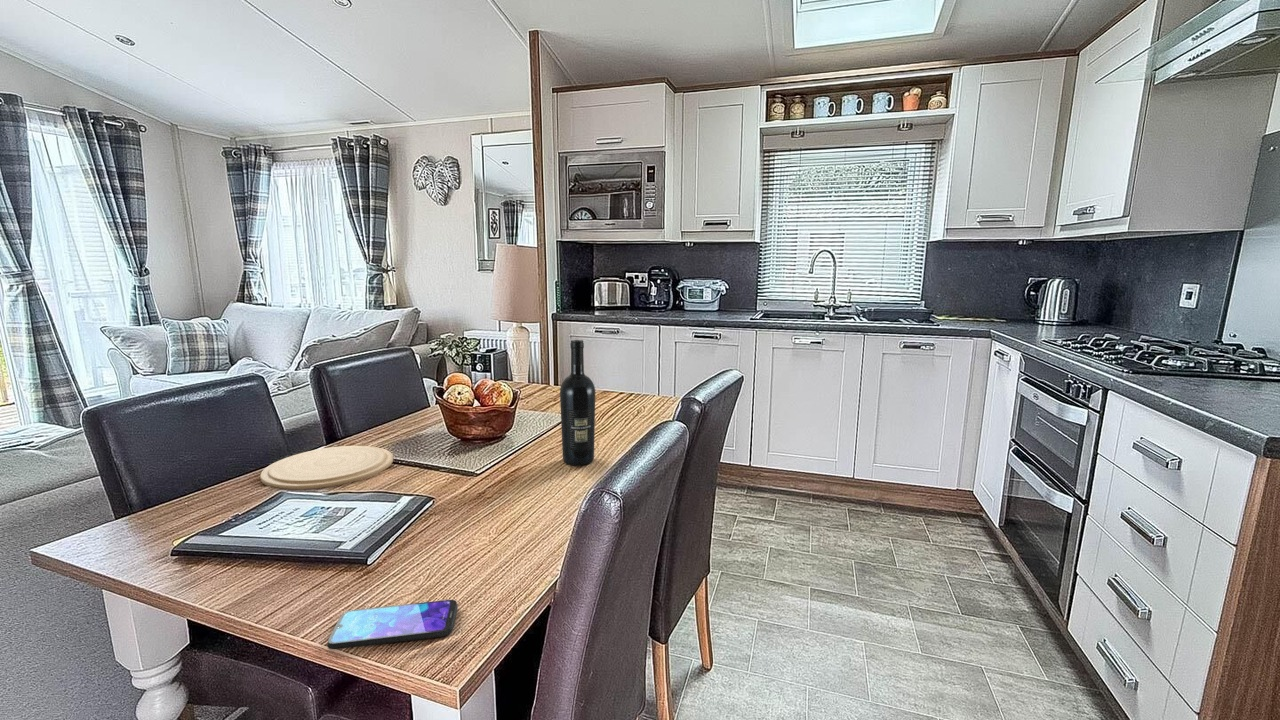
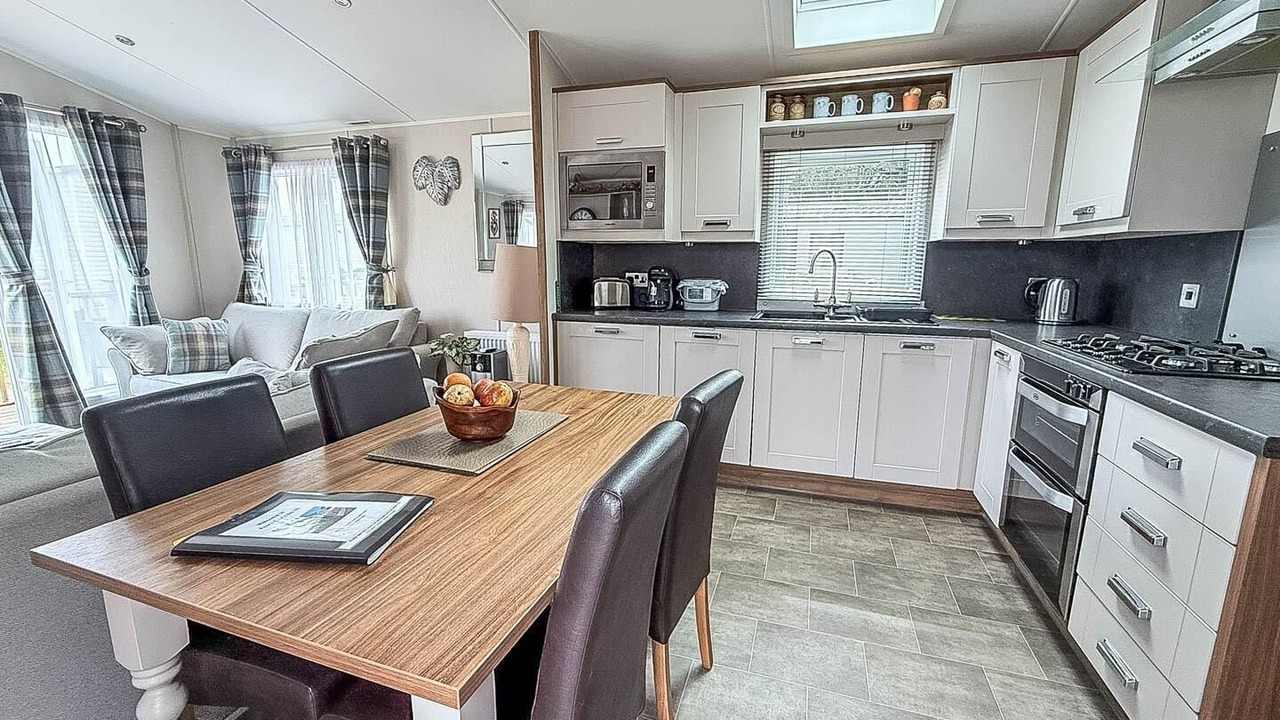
- plate (330, 464)
- smartphone (396, 623)
- wine bottle (577, 401)
